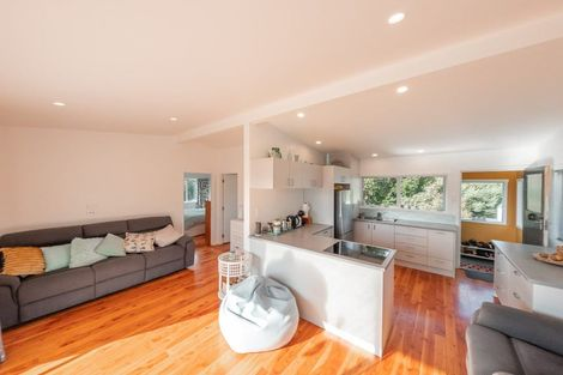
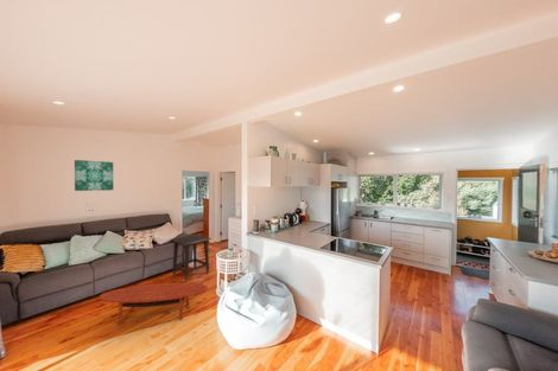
+ side table (188, 256)
+ wall art (94, 175)
+ coffee table (156, 302)
